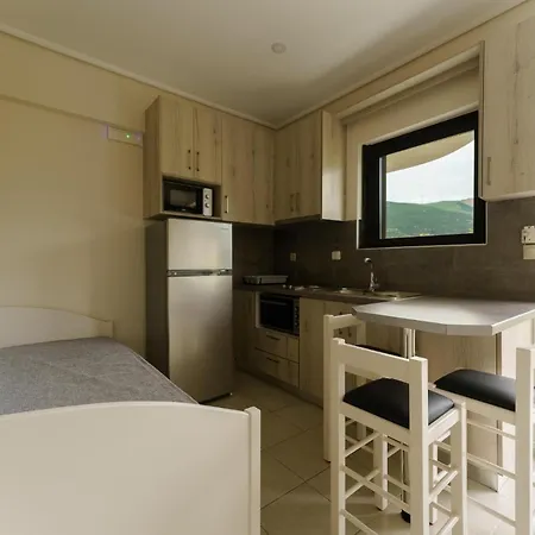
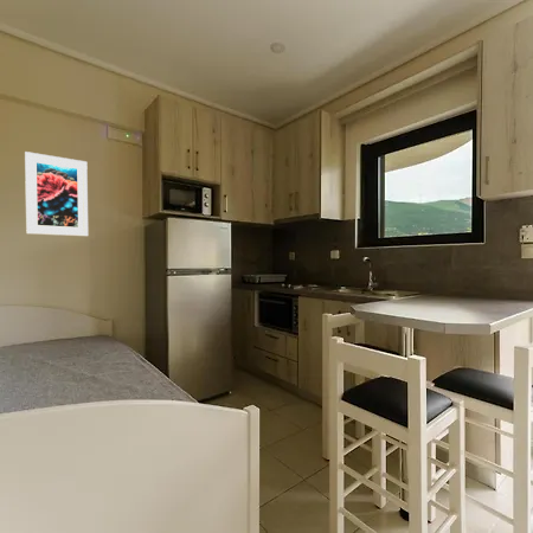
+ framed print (58, 195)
